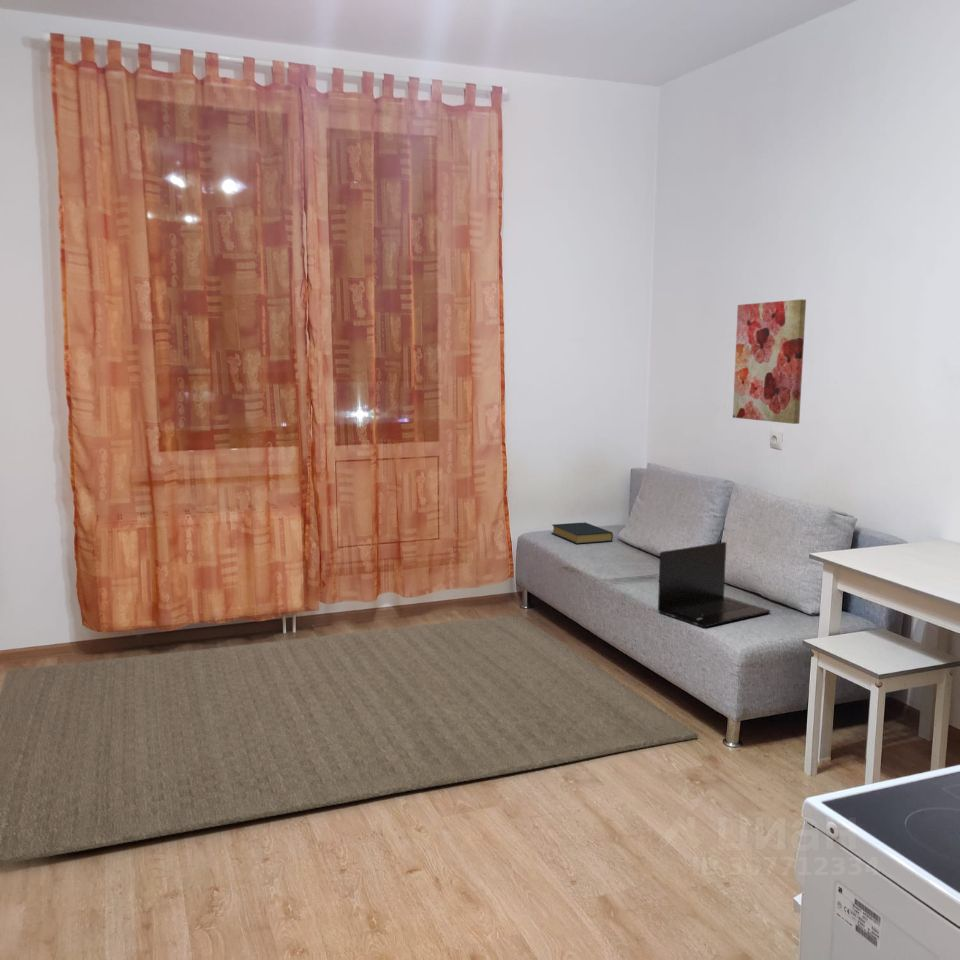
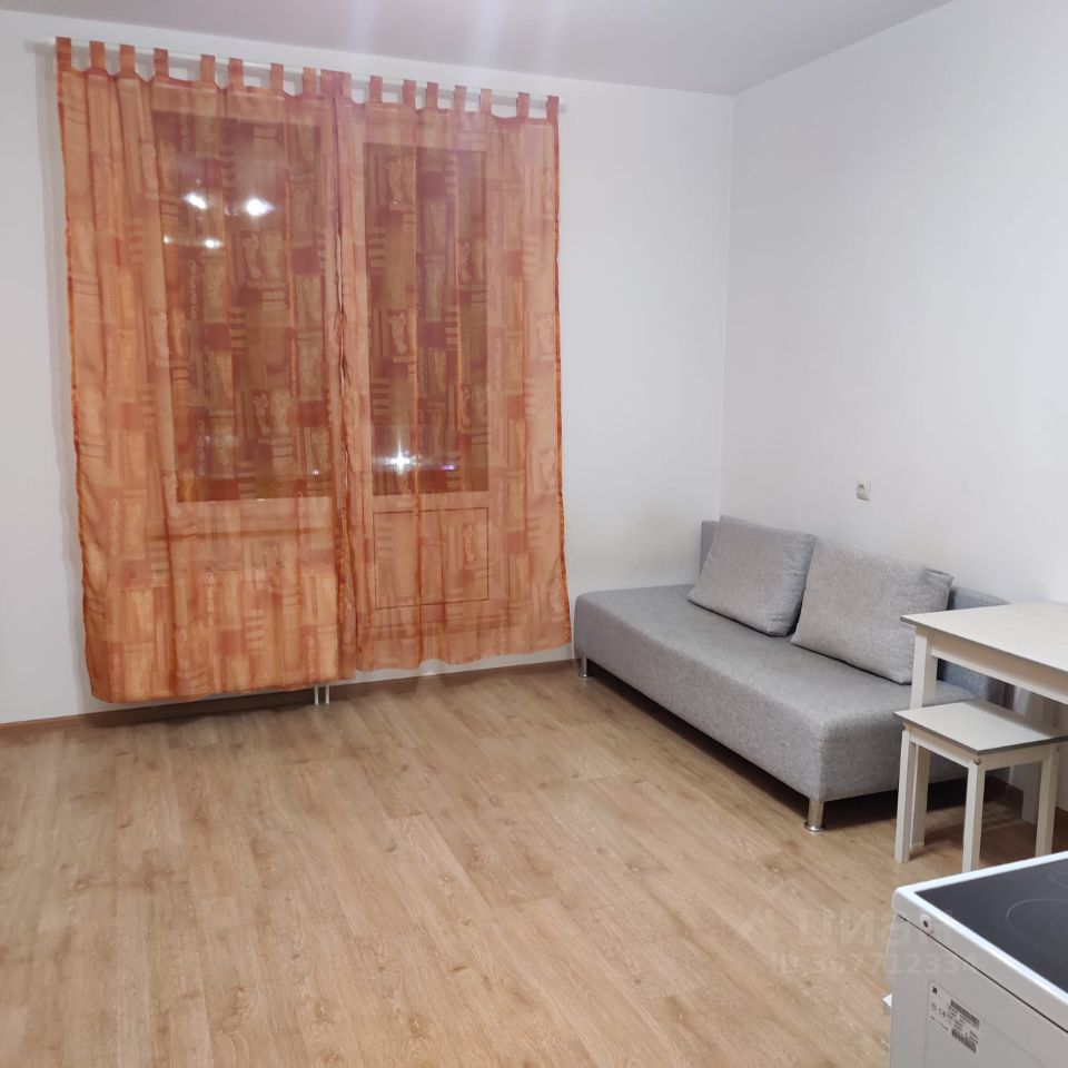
- wall art (767, 361)
- laptop (715, 582)
- hardback book (581, 532)
- rug (323, 701)
